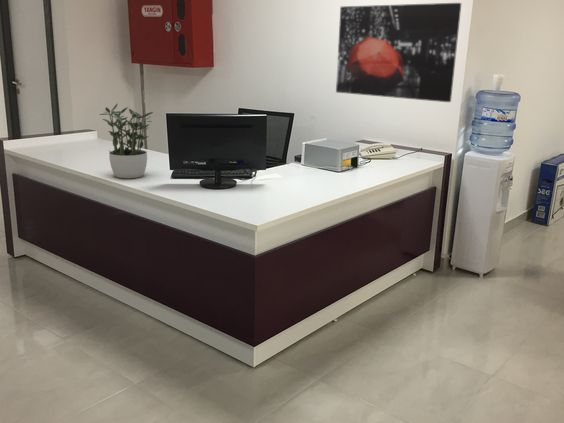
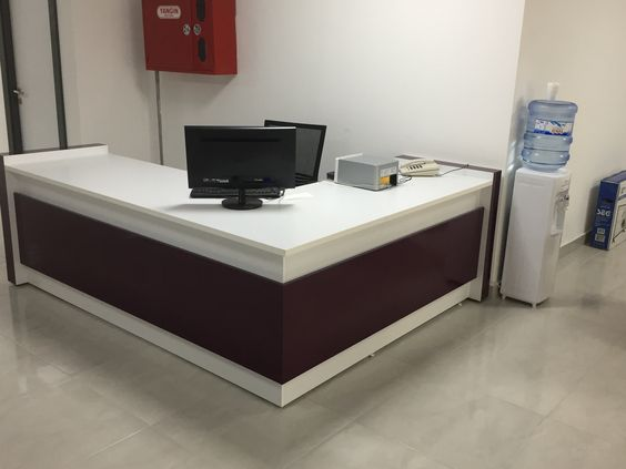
- wall art (392, 51)
- potted plant (126, 139)
